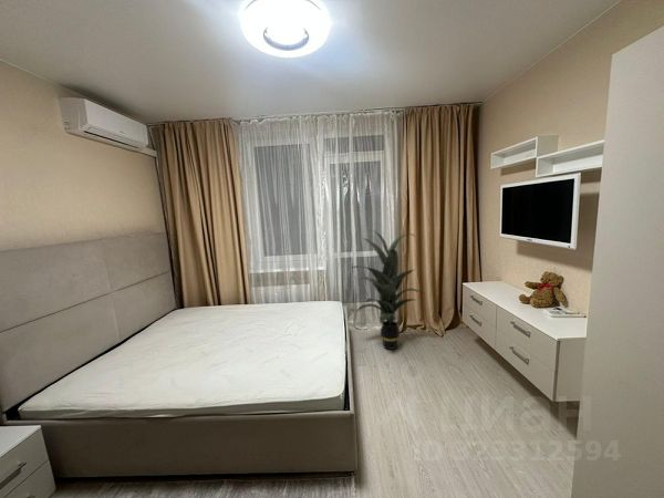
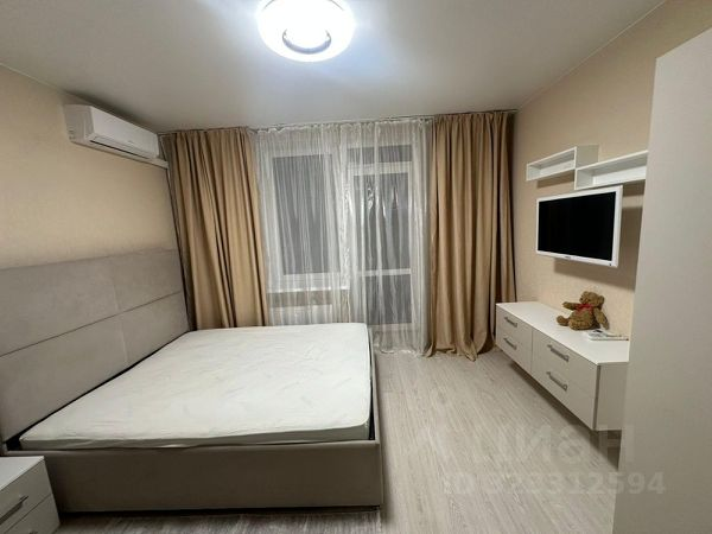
- indoor plant (384, 288)
